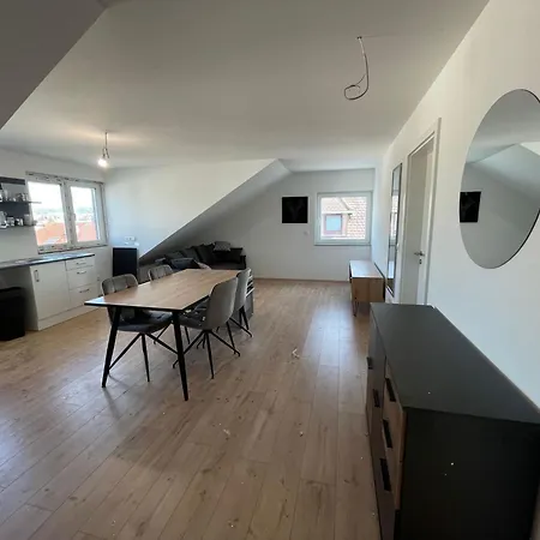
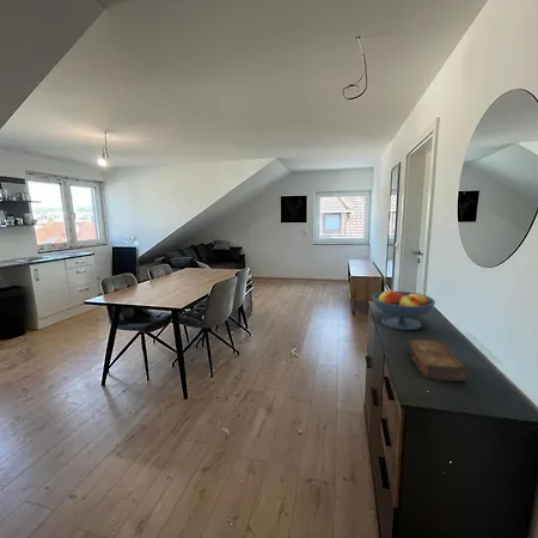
+ fruit bowl (402, 306)
+ book (435, 359)
